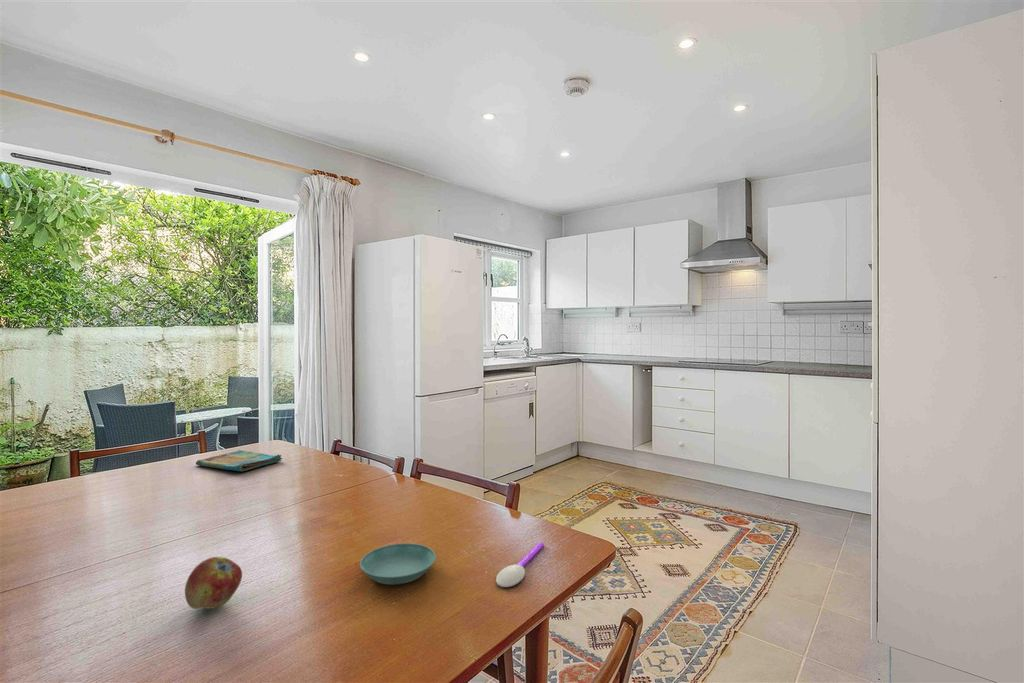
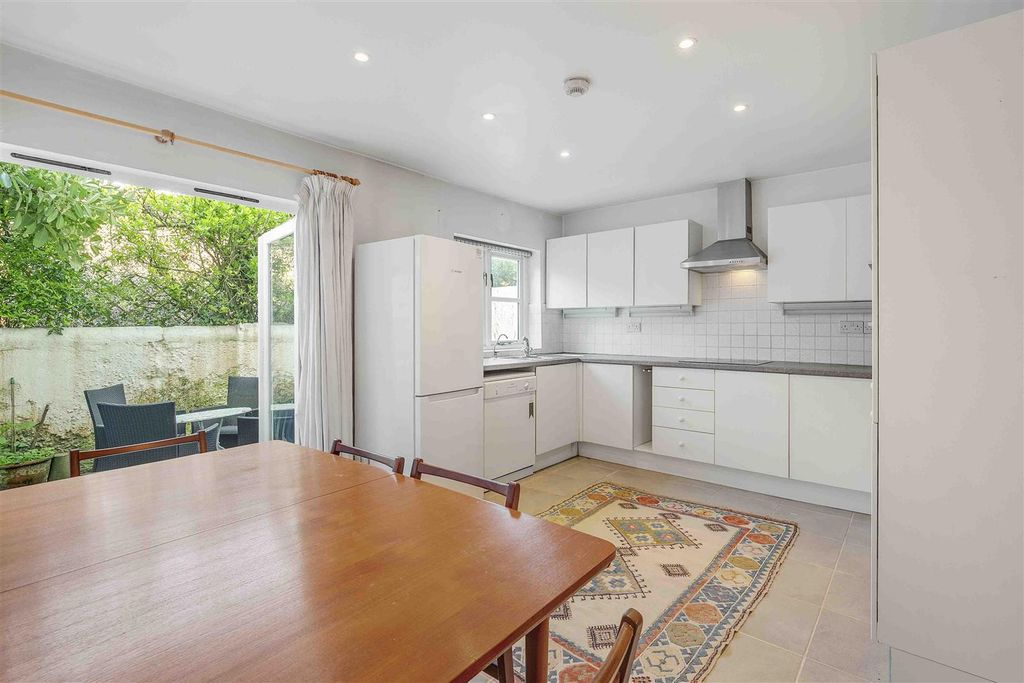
- saucer (398, 565)
- fruit (214, 582)
- spoon (523, 561)
- dish towel (239, 459)
